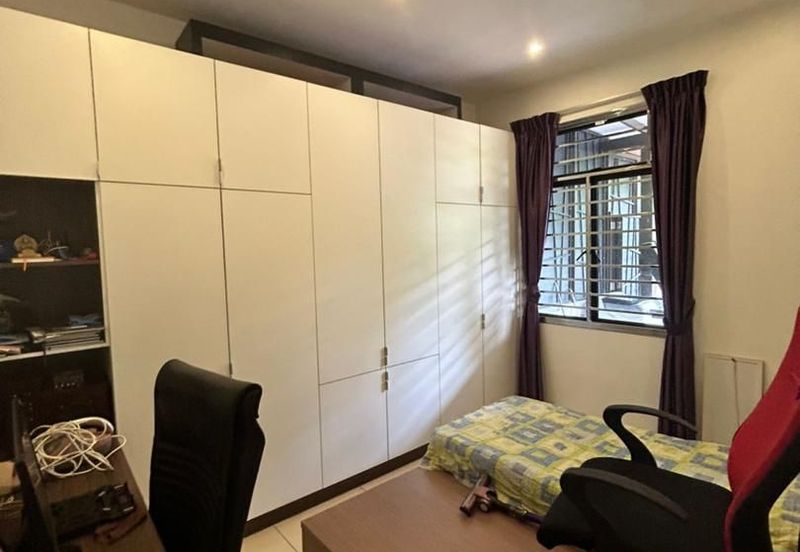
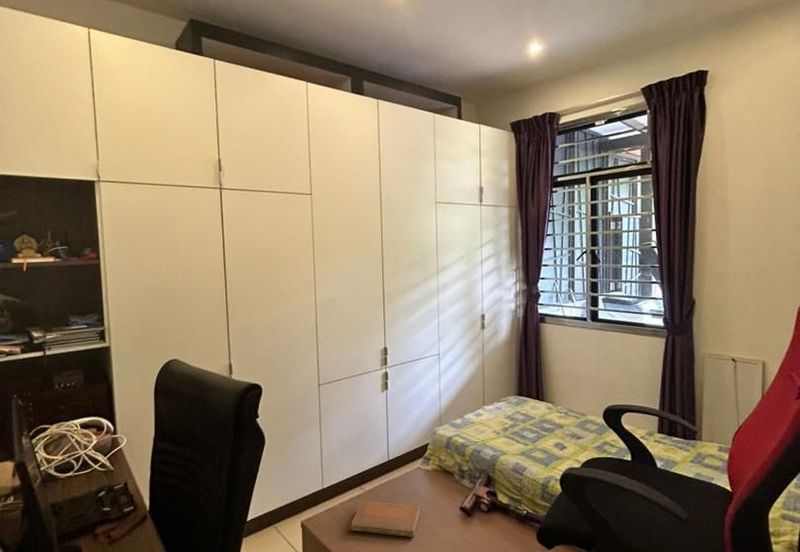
+ notebook (386, 518)
